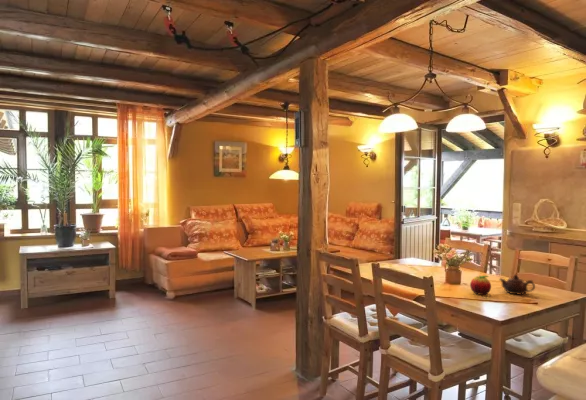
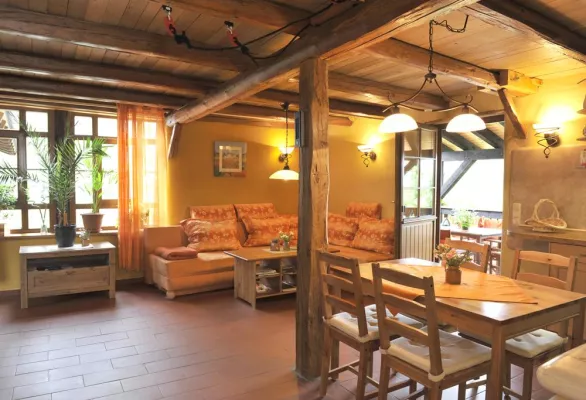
- teapot (516, 283)
- fruit (480, 284)
